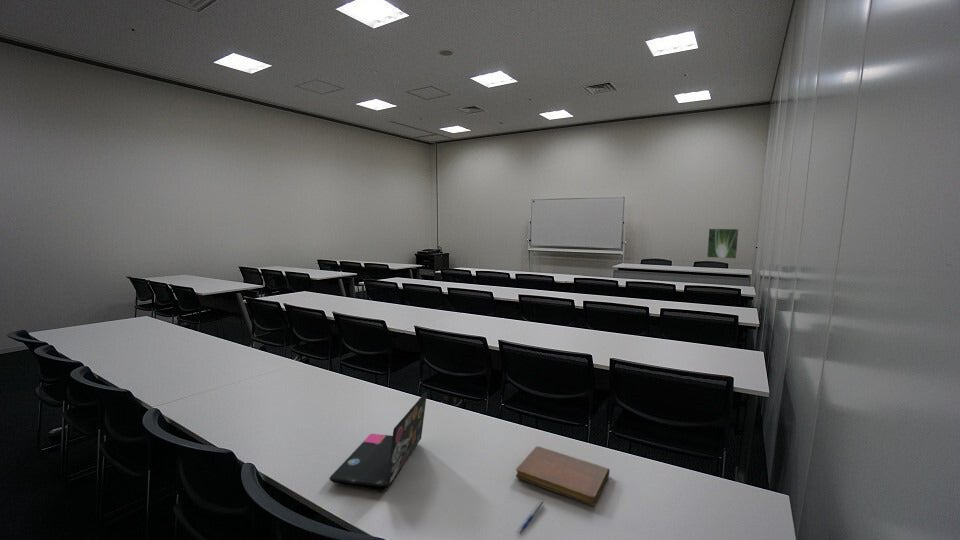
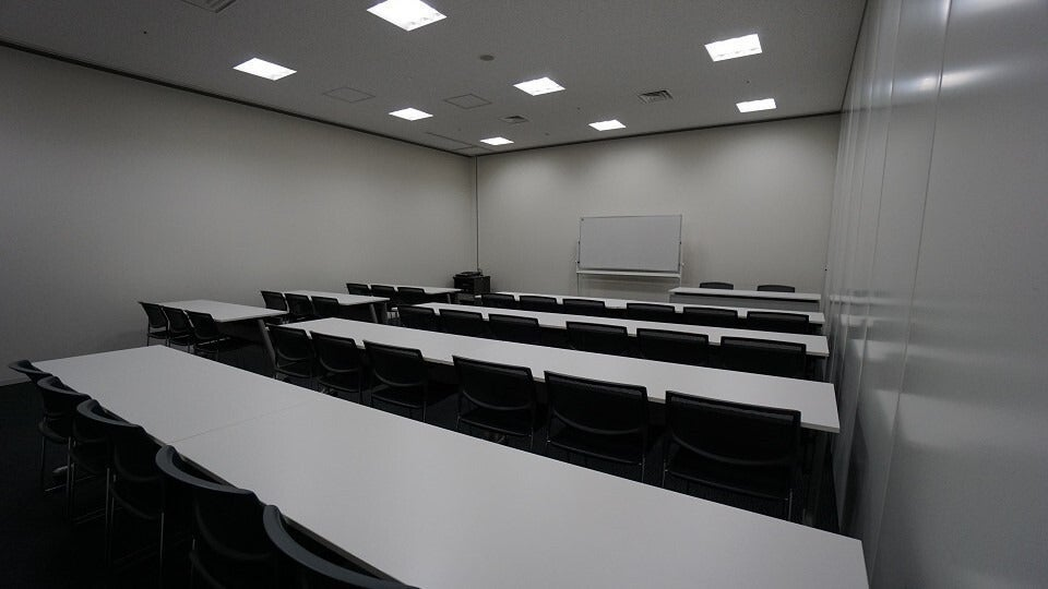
- notebook (562, 472)
- laptop (382, 435)
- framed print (722, 243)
- pen (531, 516)
